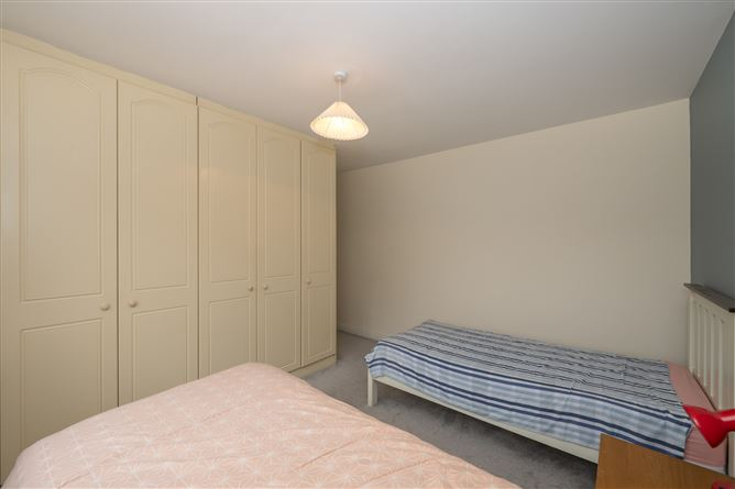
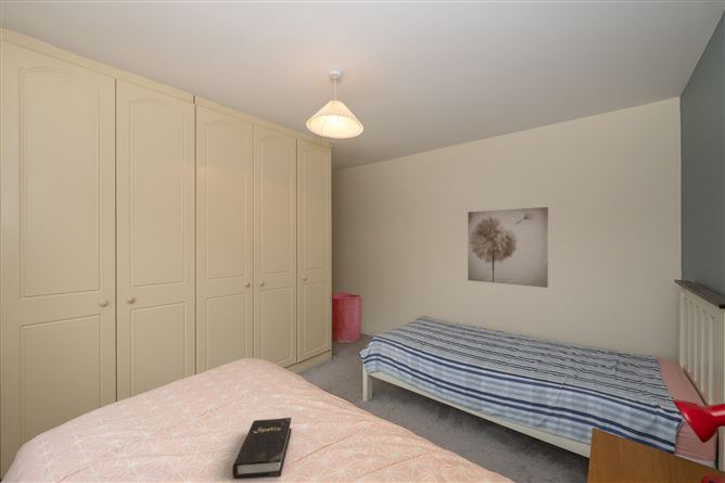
+ laundry hamper (345, 315)
+ wall art (505, 246)
+ hardback book (265, 444)
